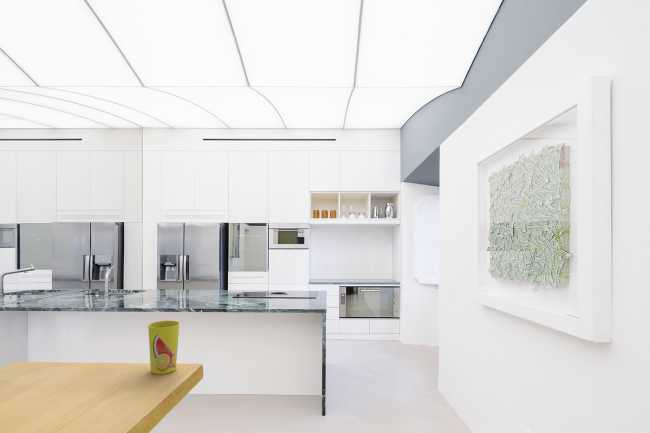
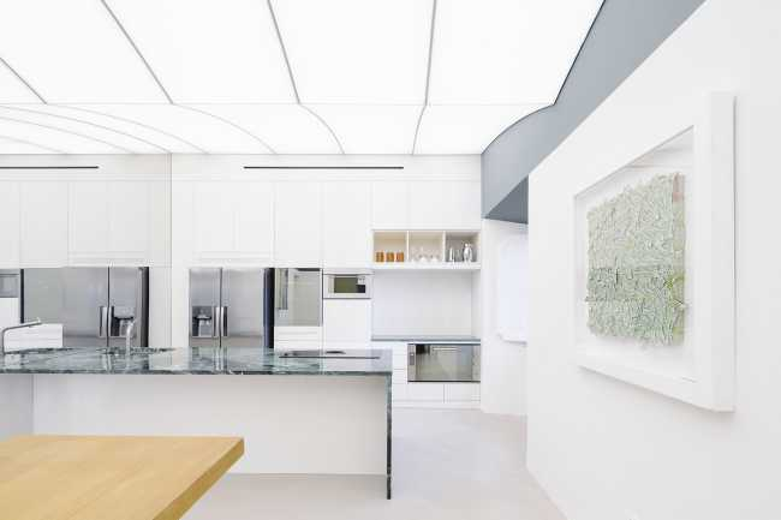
- cup (163, 346)
